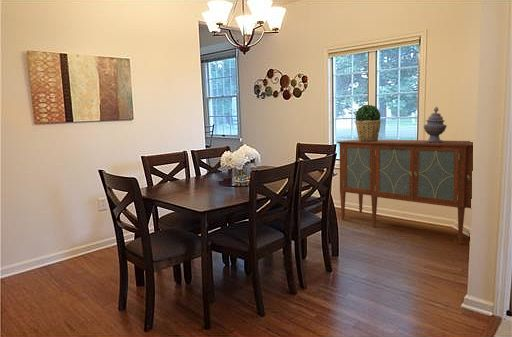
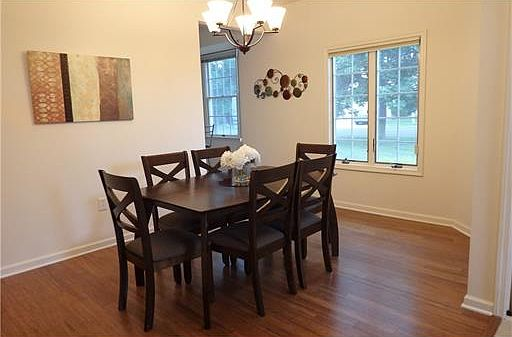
- sideboard (422, 186)
- decorative urn (435, 124)
- potted plant (368, 122)
